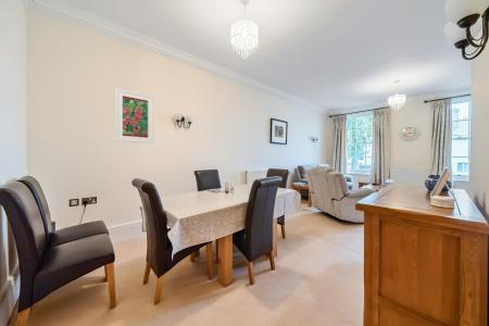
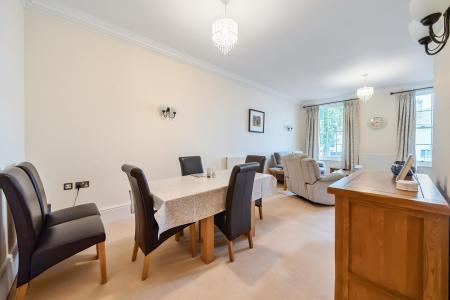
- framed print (135, 117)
